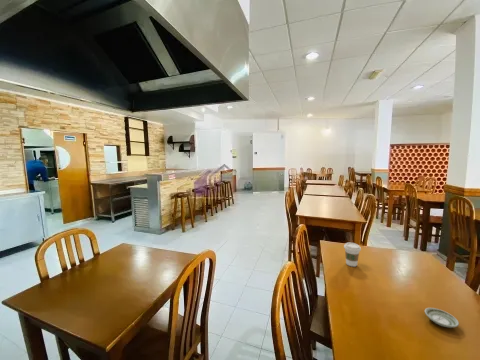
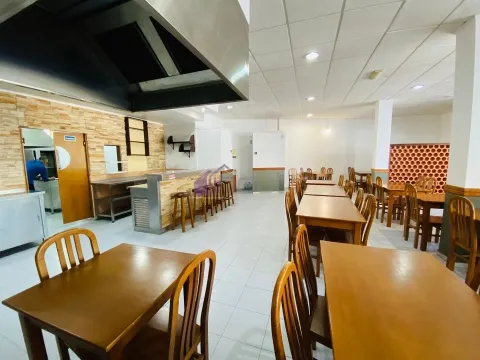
- saucer (440, 319)
- coffee cup (351, 254)
